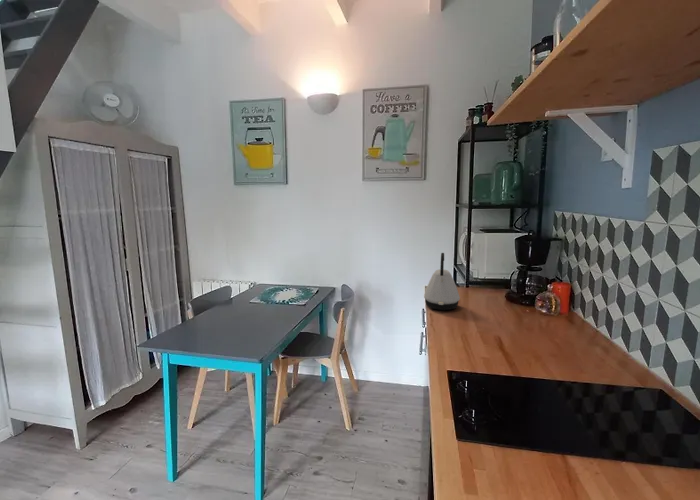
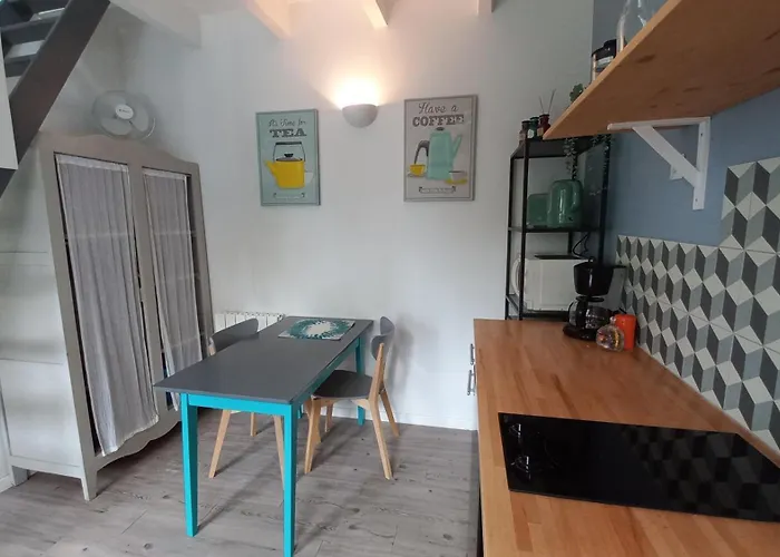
- kettle (442, 279)
